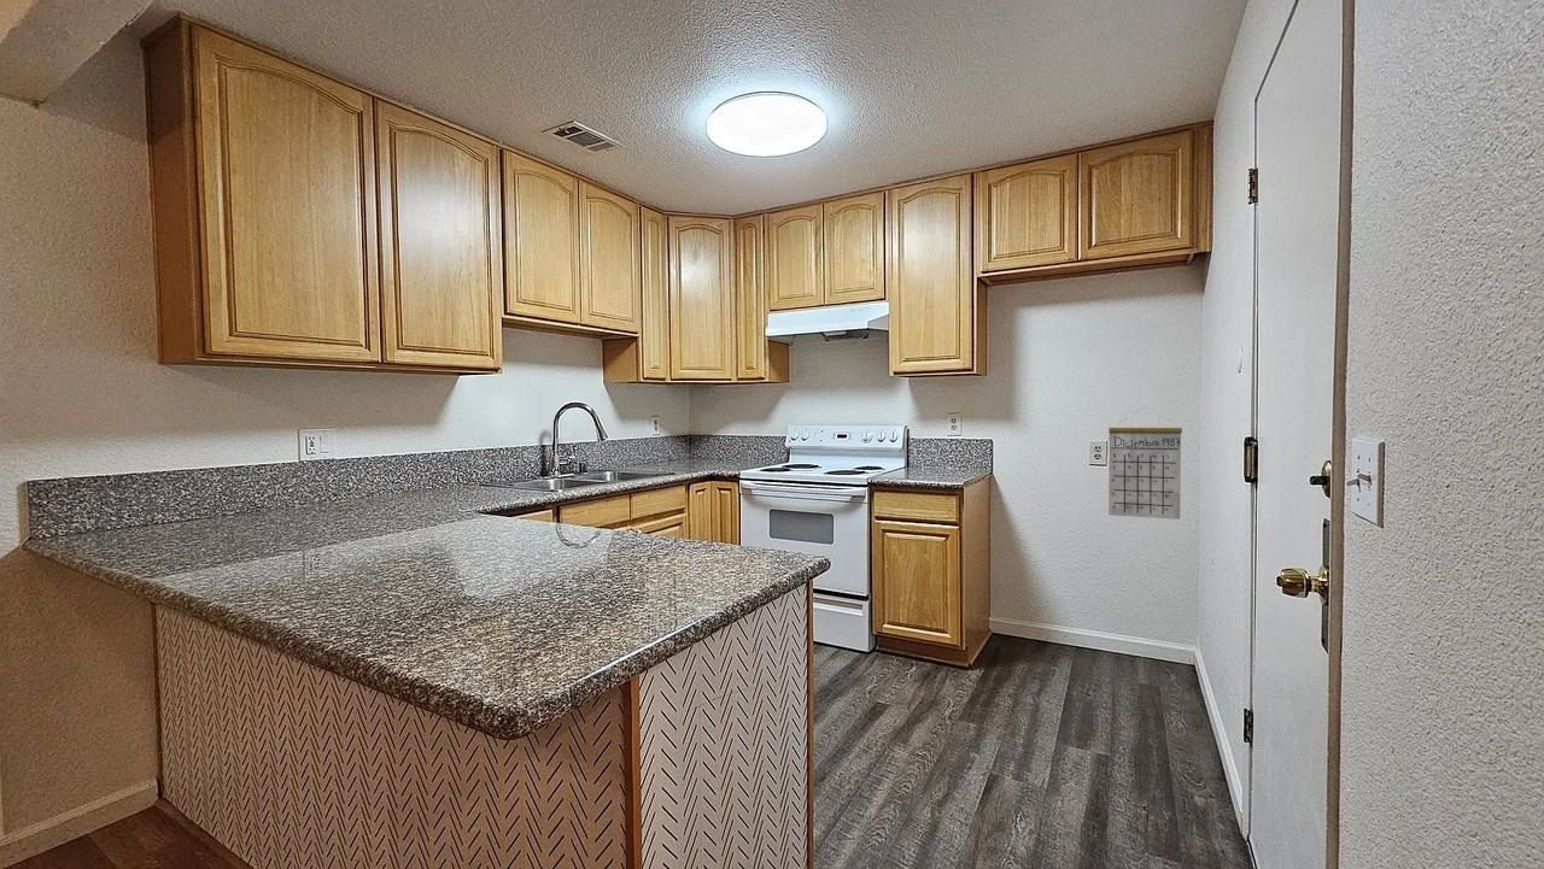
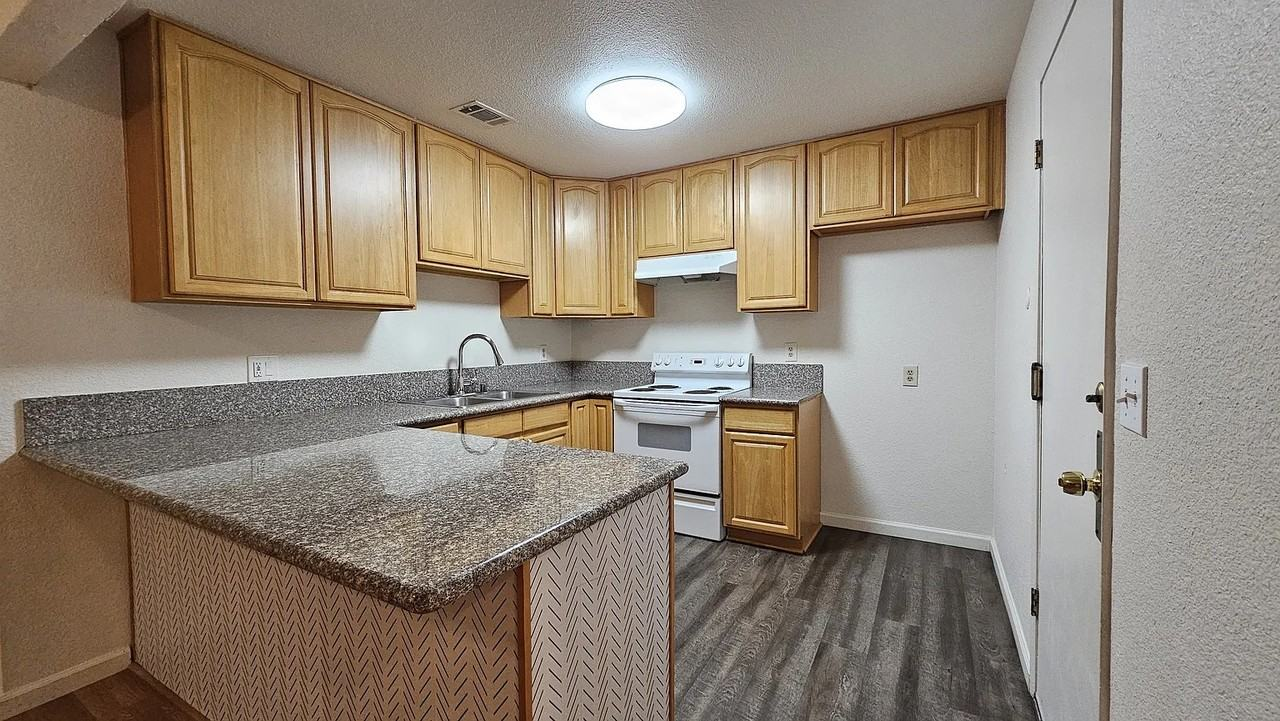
- calendar (1144, 462)
